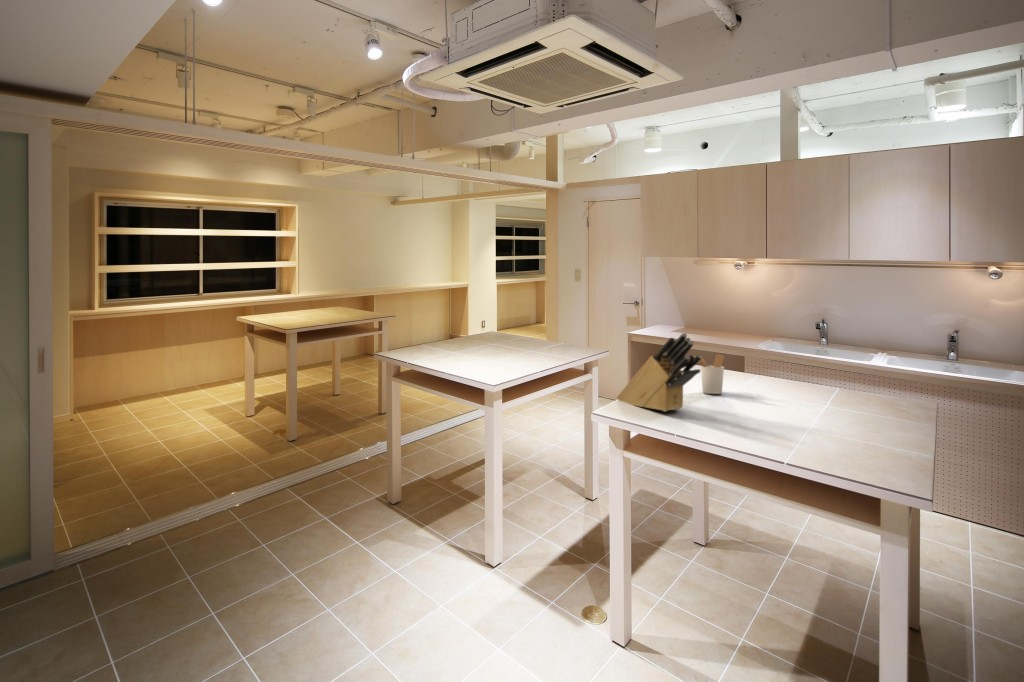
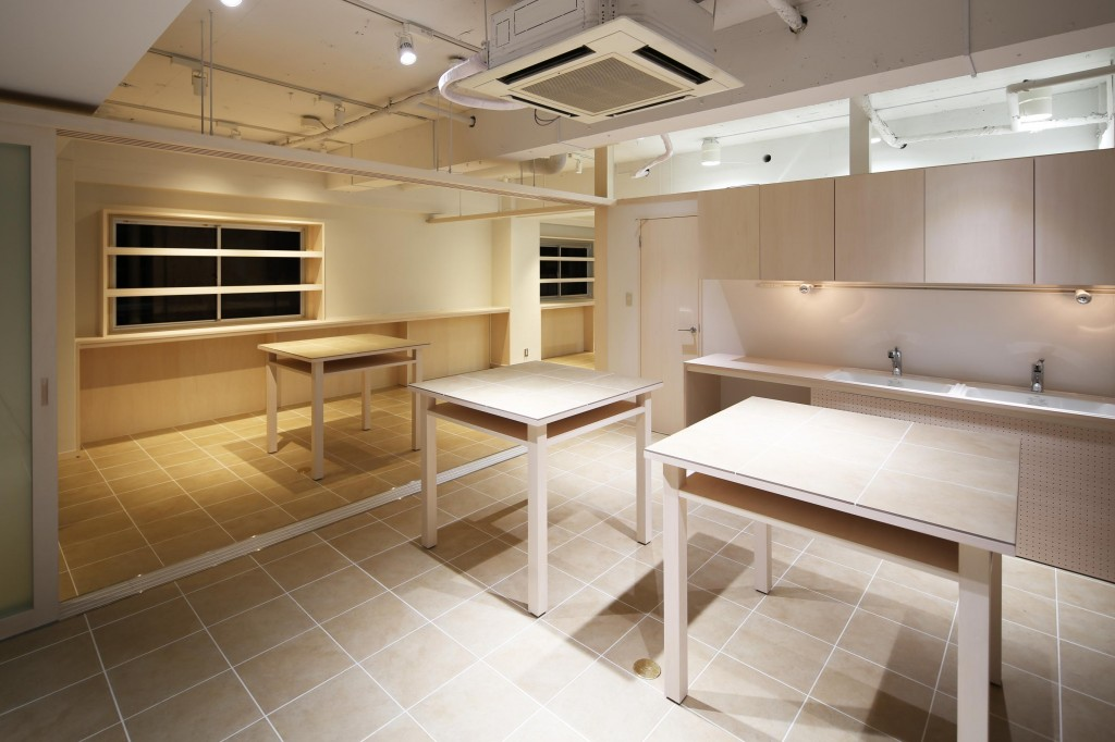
- knife block (657, 370)
- utensil holder (707, 373)
